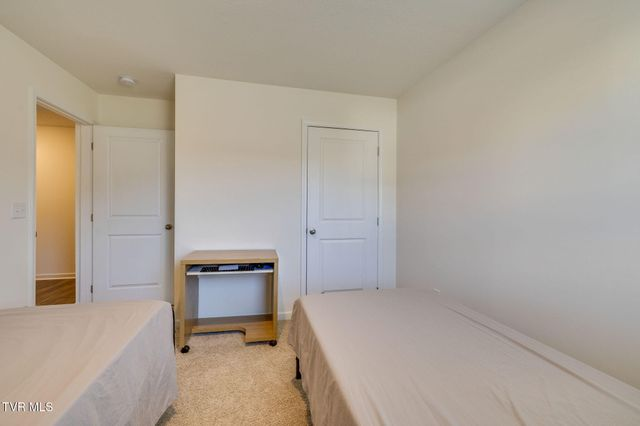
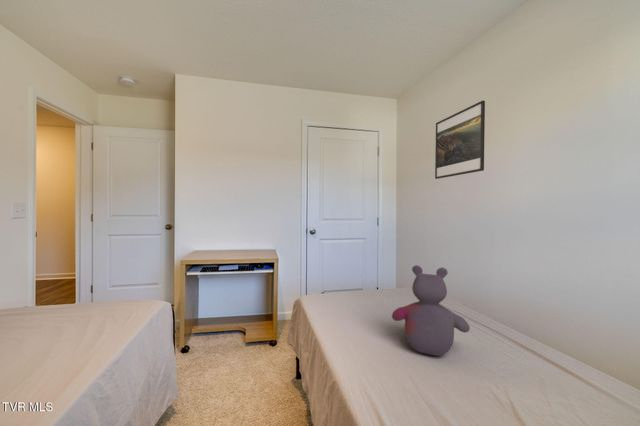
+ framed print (457, 144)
+ stuffed bear (429, 305)
